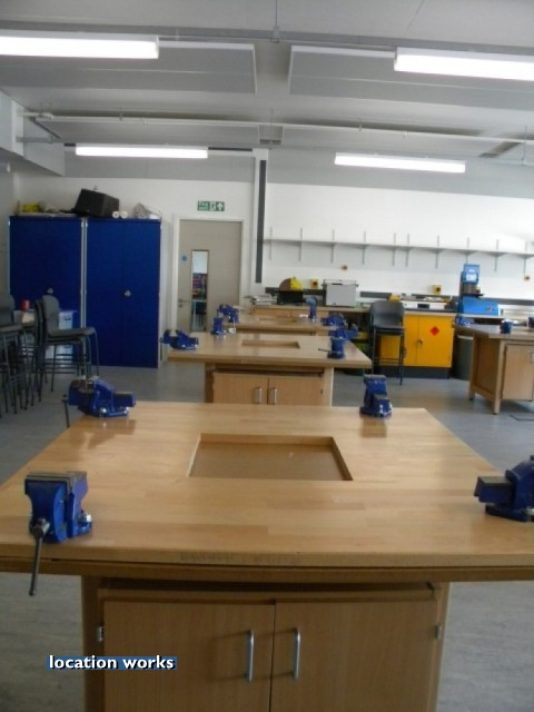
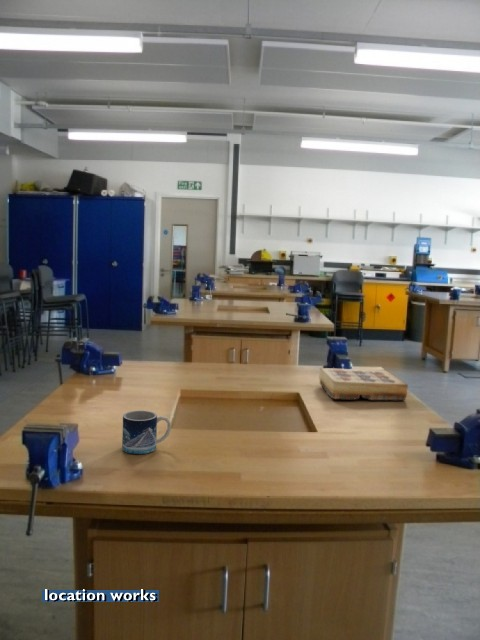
+ book (362, 383)
+ mug (146, 431)
